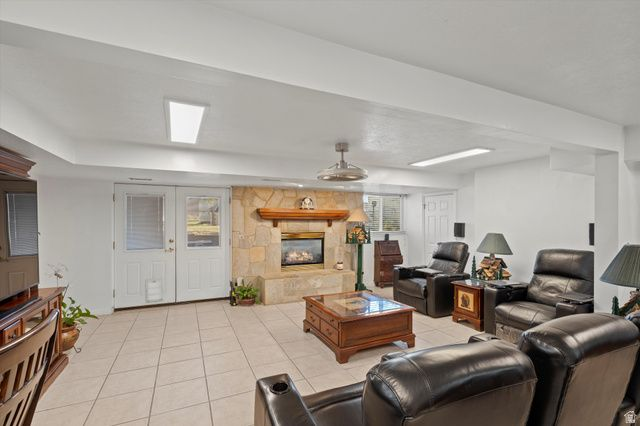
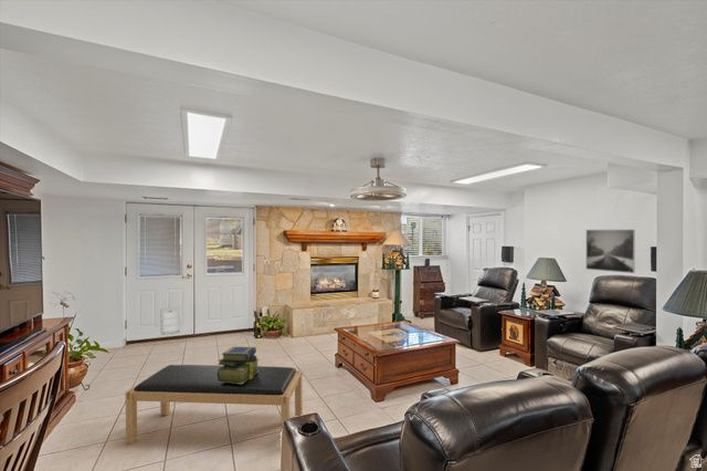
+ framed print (609, 250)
+ bench (220, 401)
+ stack of books (238, 363)
